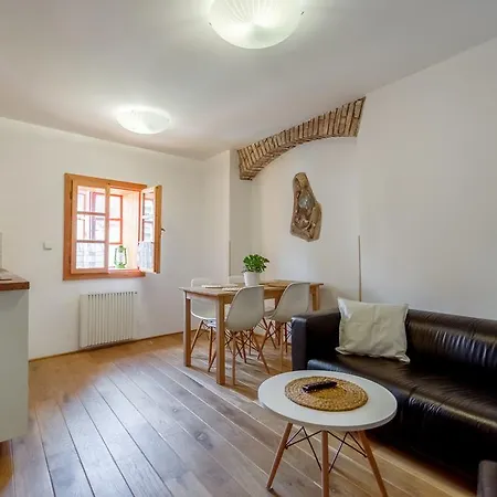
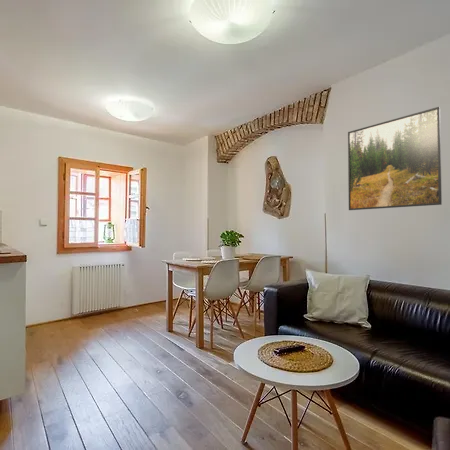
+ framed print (389, 164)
